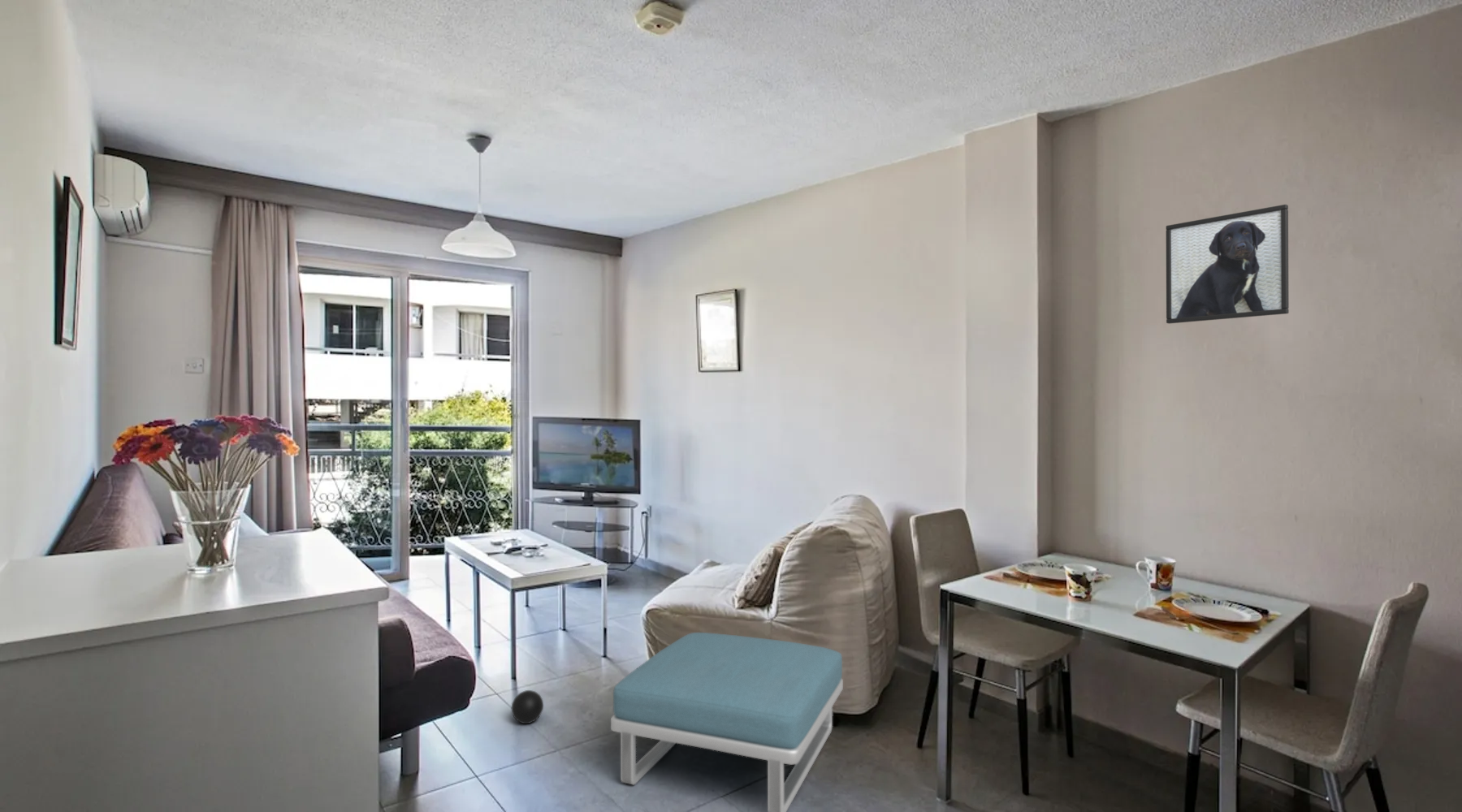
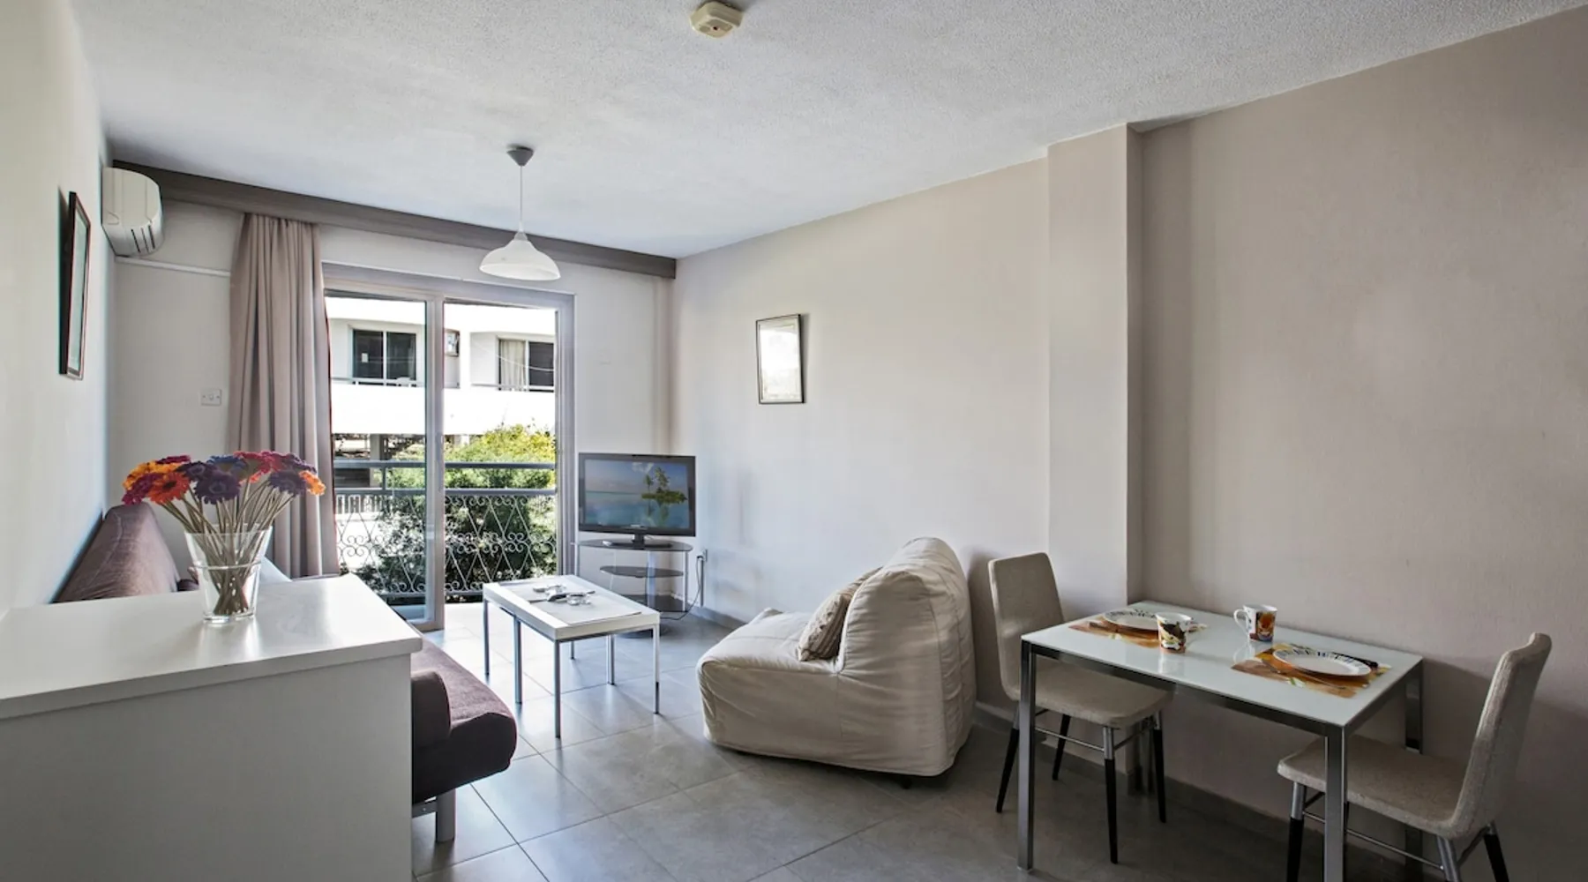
- footstool (734, 705)
- ball (527, 706)
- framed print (1224, 267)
